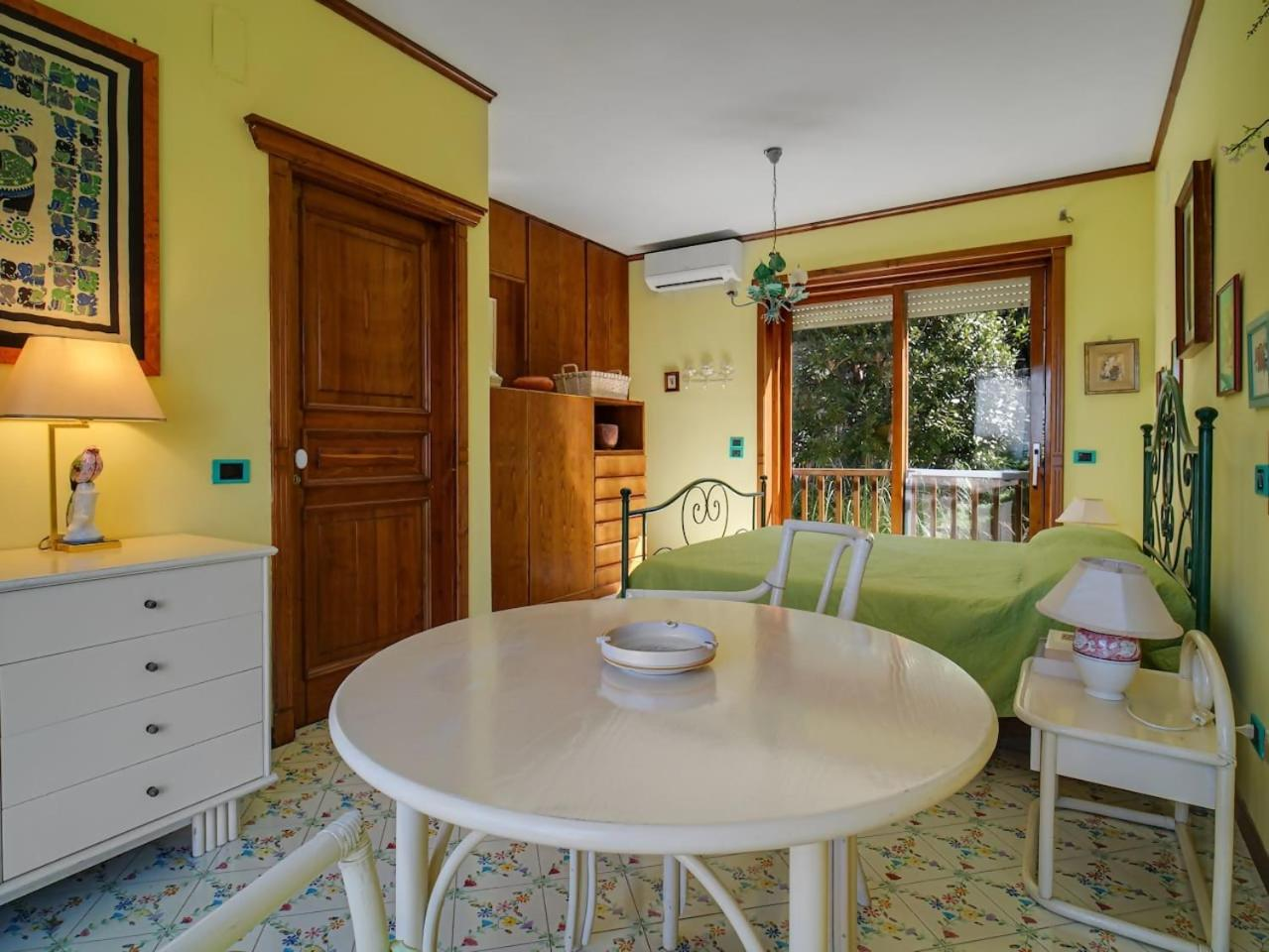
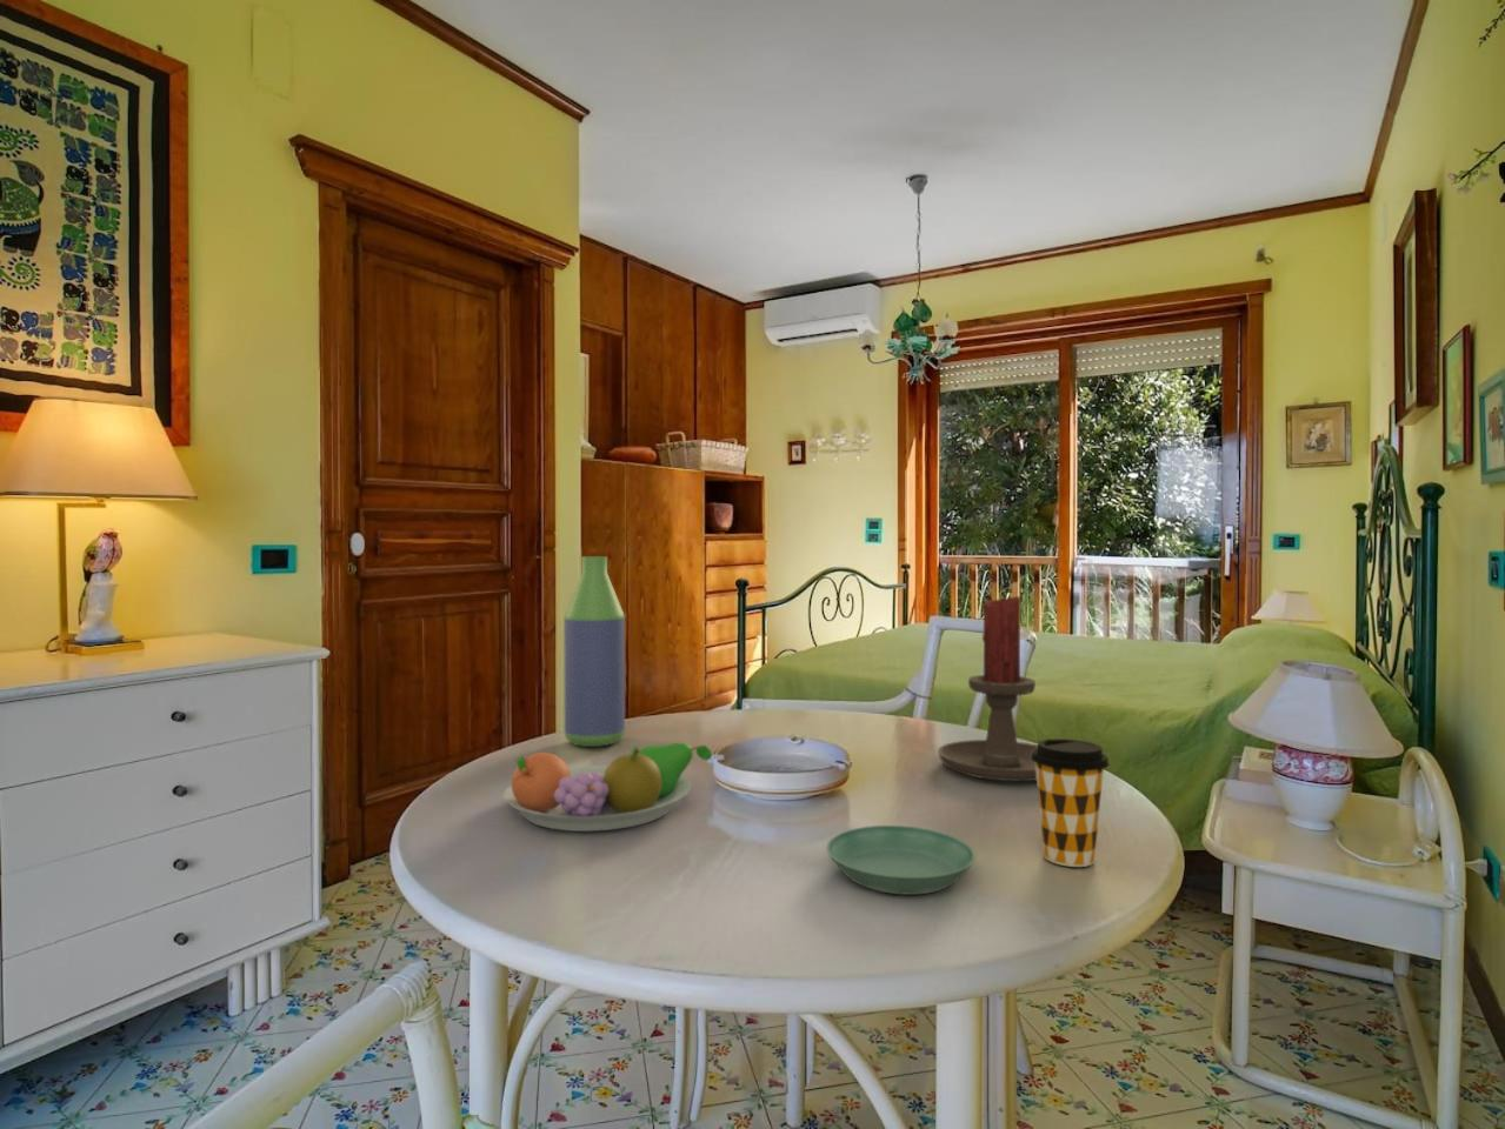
+ saucer (899, 861)
+ candle holder (999, 678)
+ bottle (594, 649)
+ coffee cup (1069, 800)
+ fruit bowl (606, 771)
